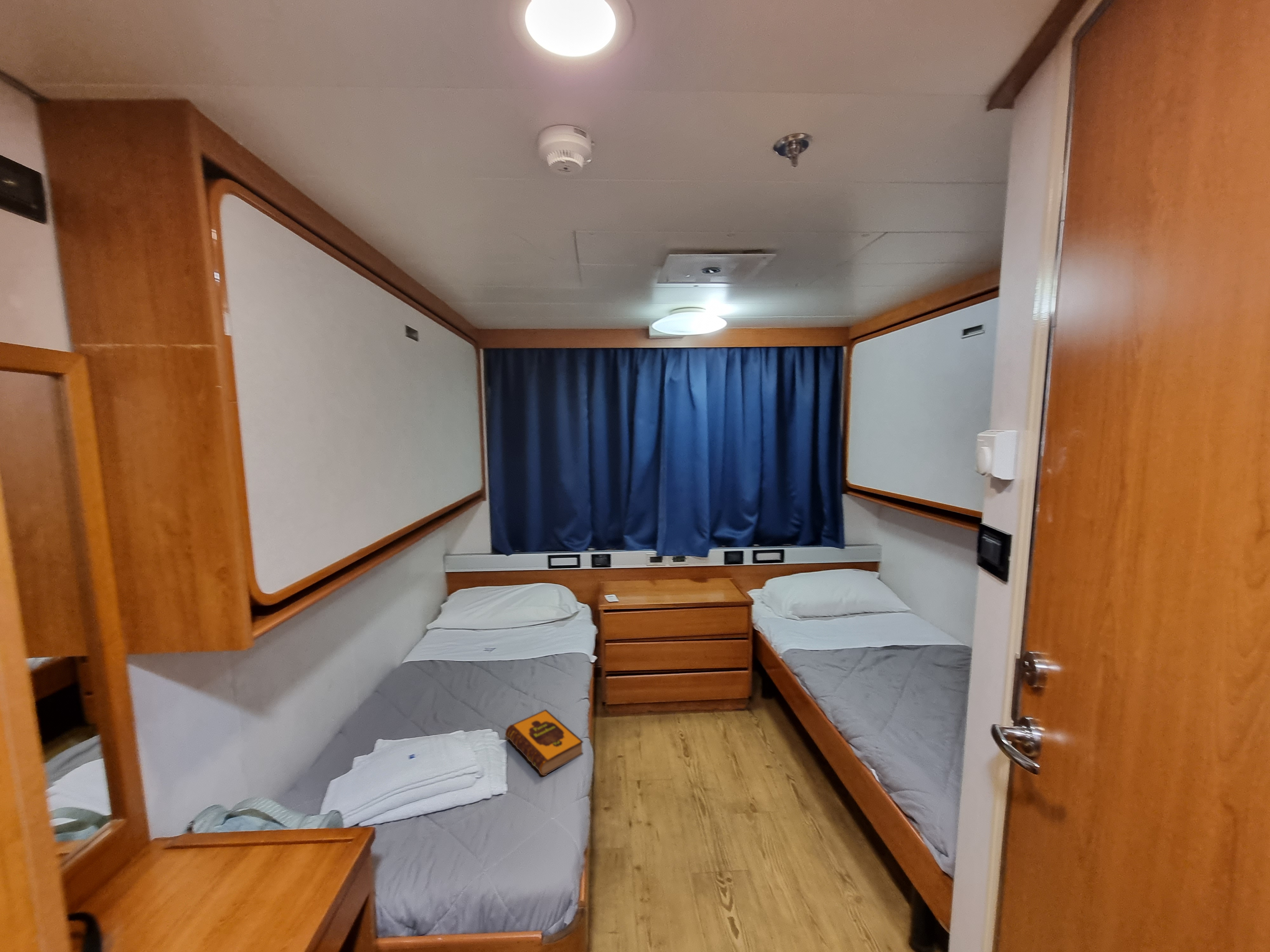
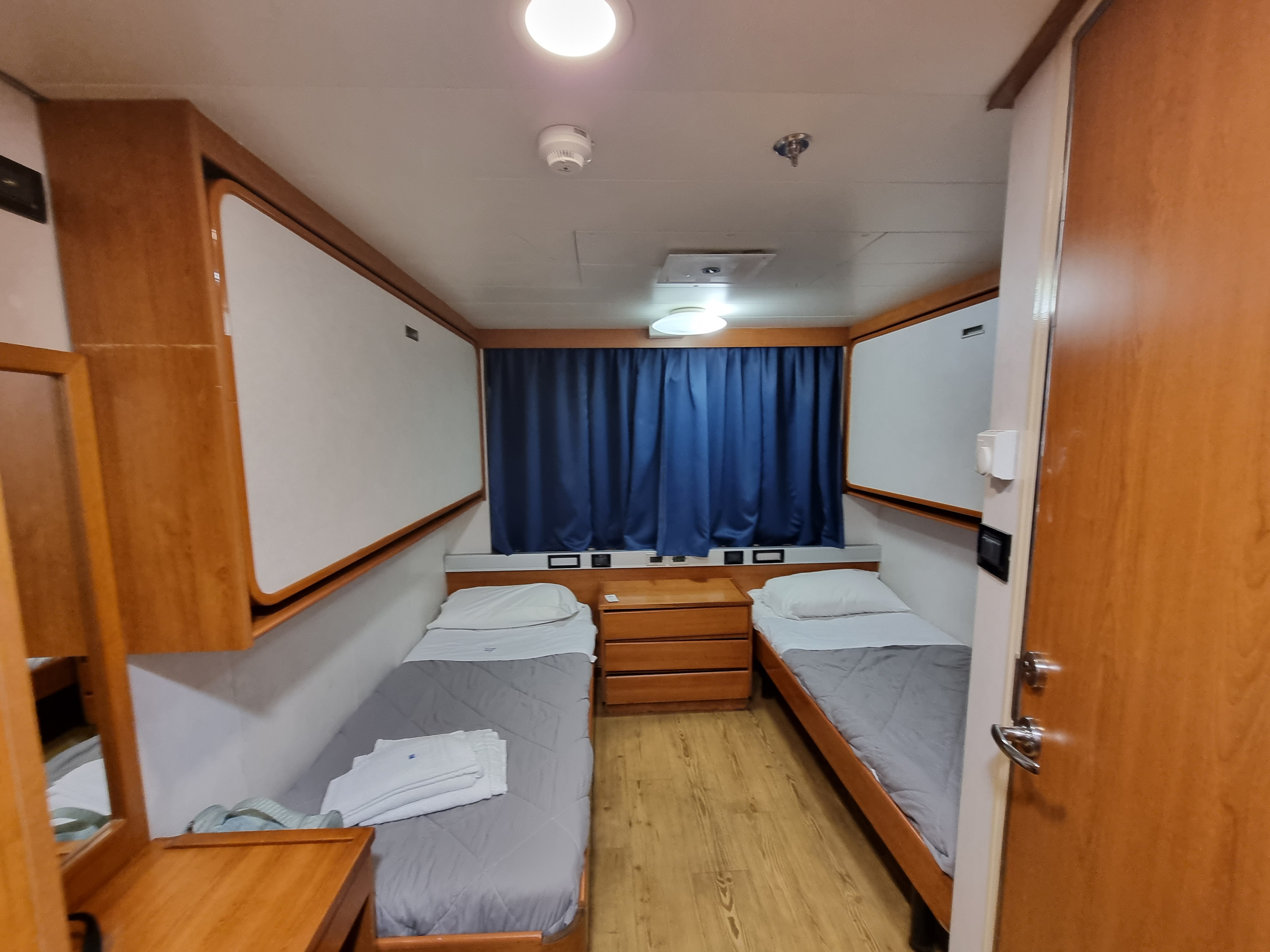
- hardback book (543, 740)
